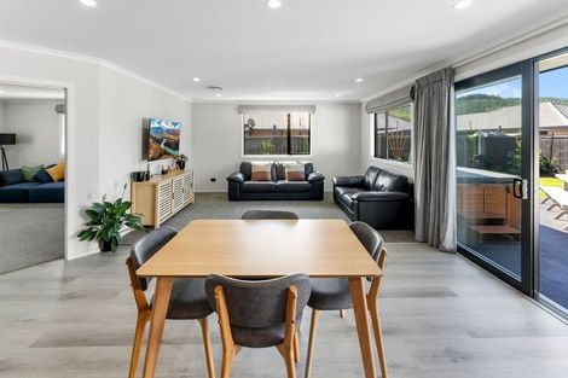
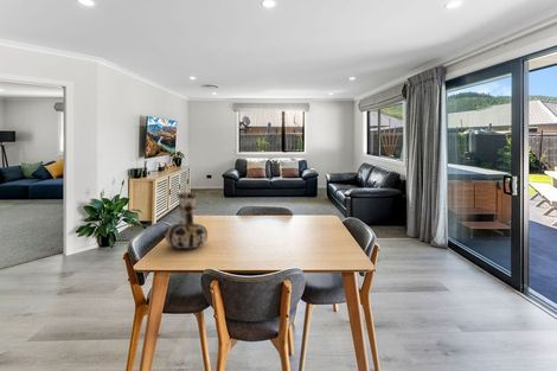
+ vase (186, 219)
